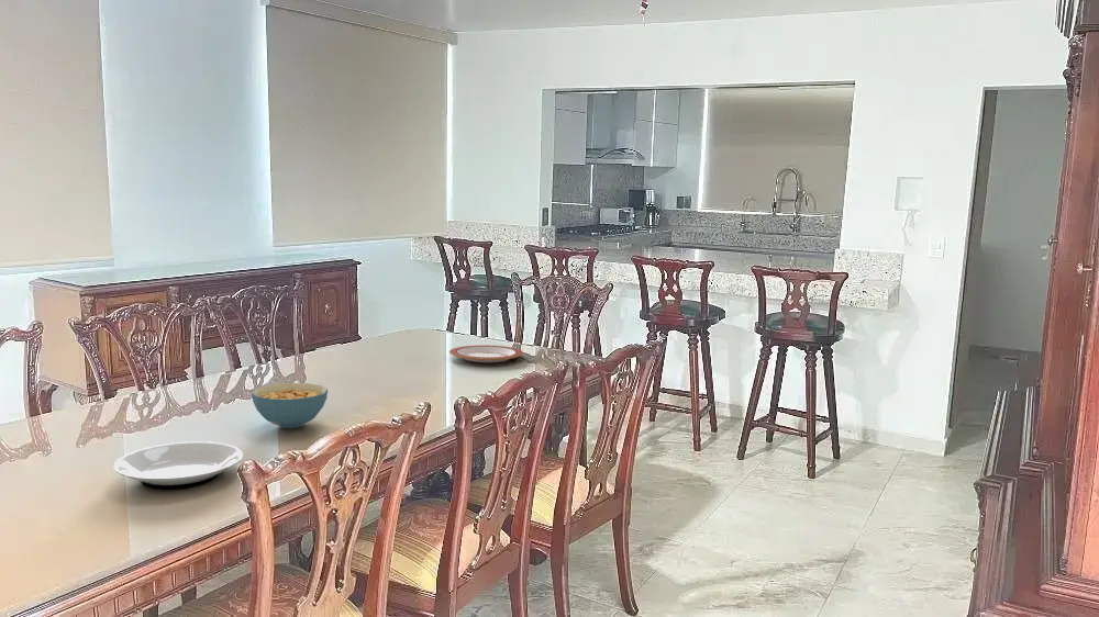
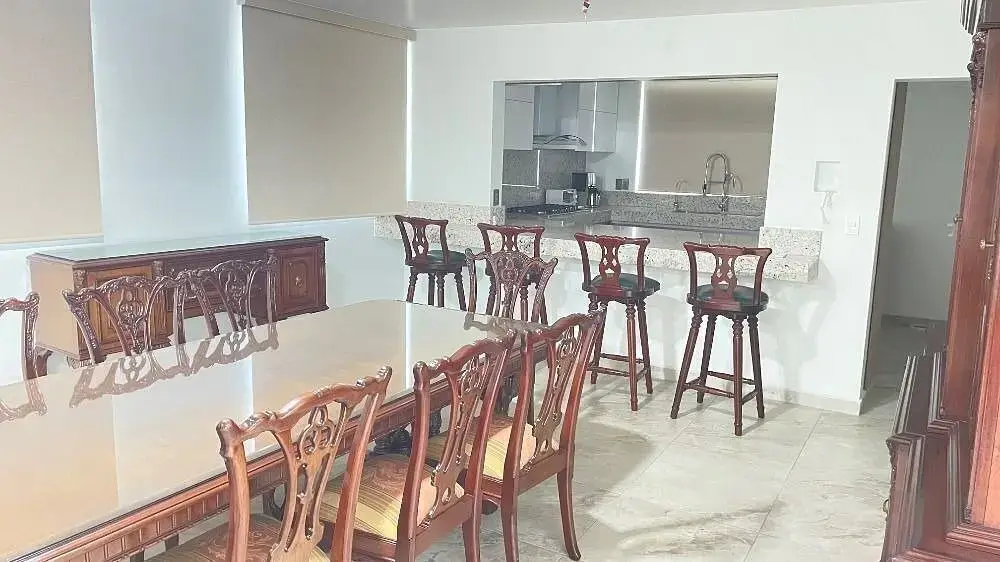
- plate (486, 355)
- cereal bowl (290, 407)
- plate (180, 467)
